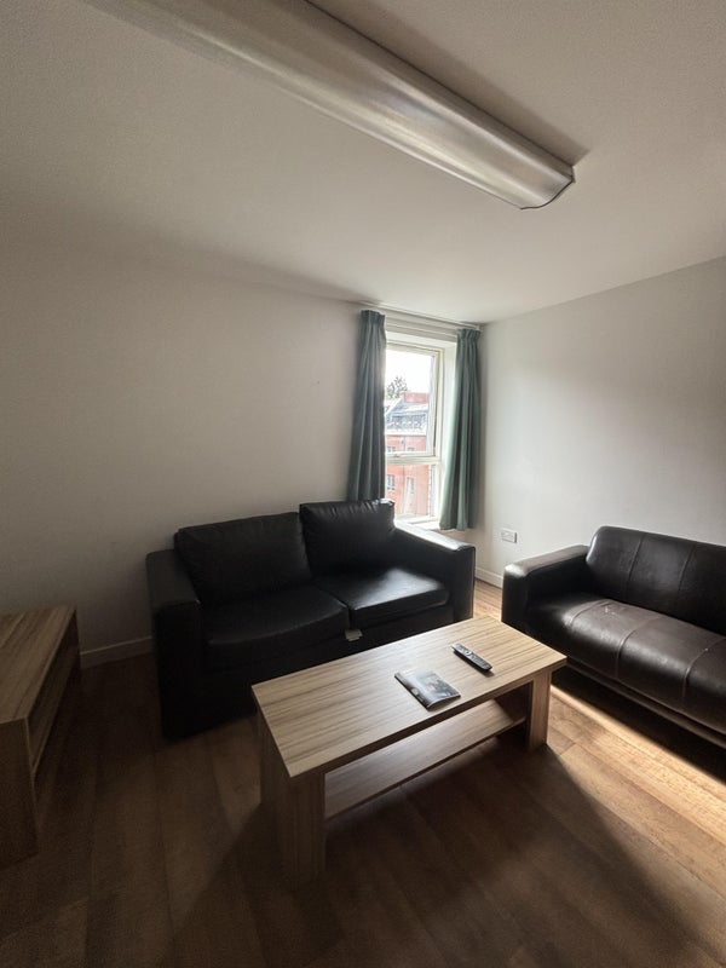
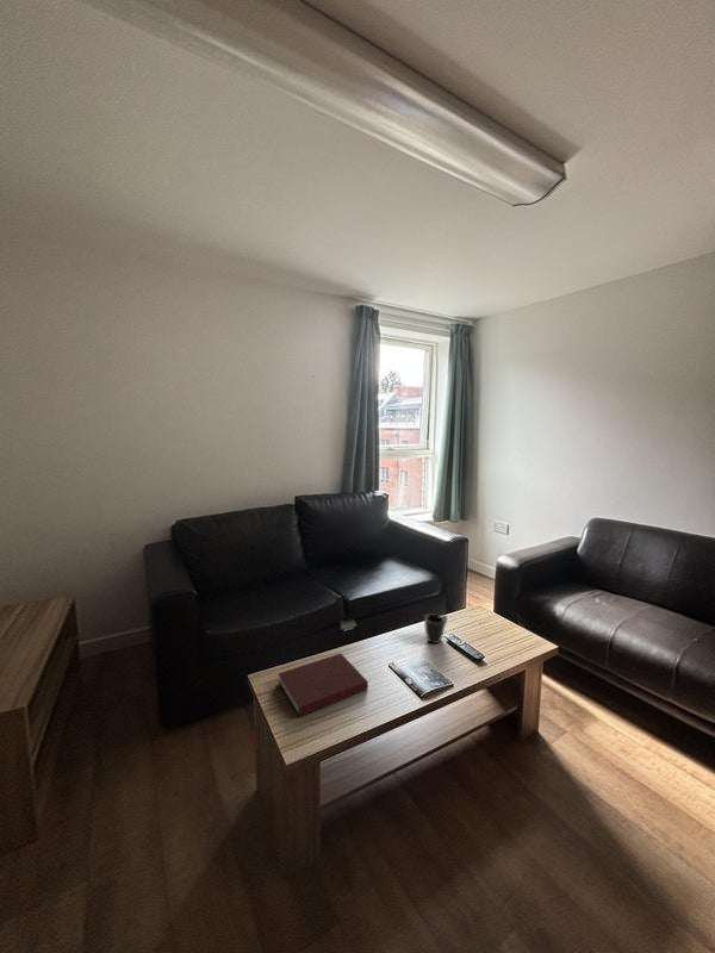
+ mug (437, 628)
+ notebook (322, 681)
